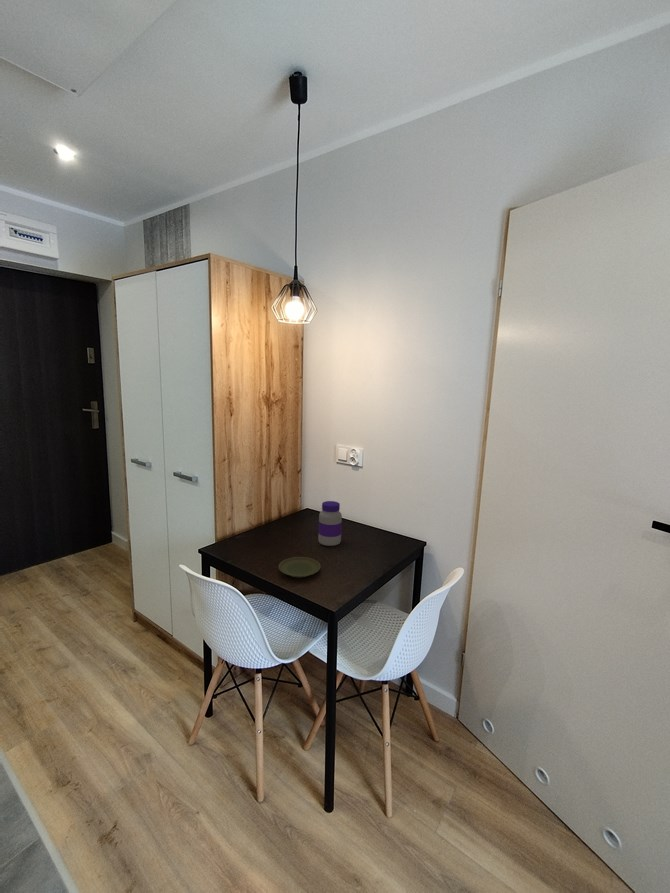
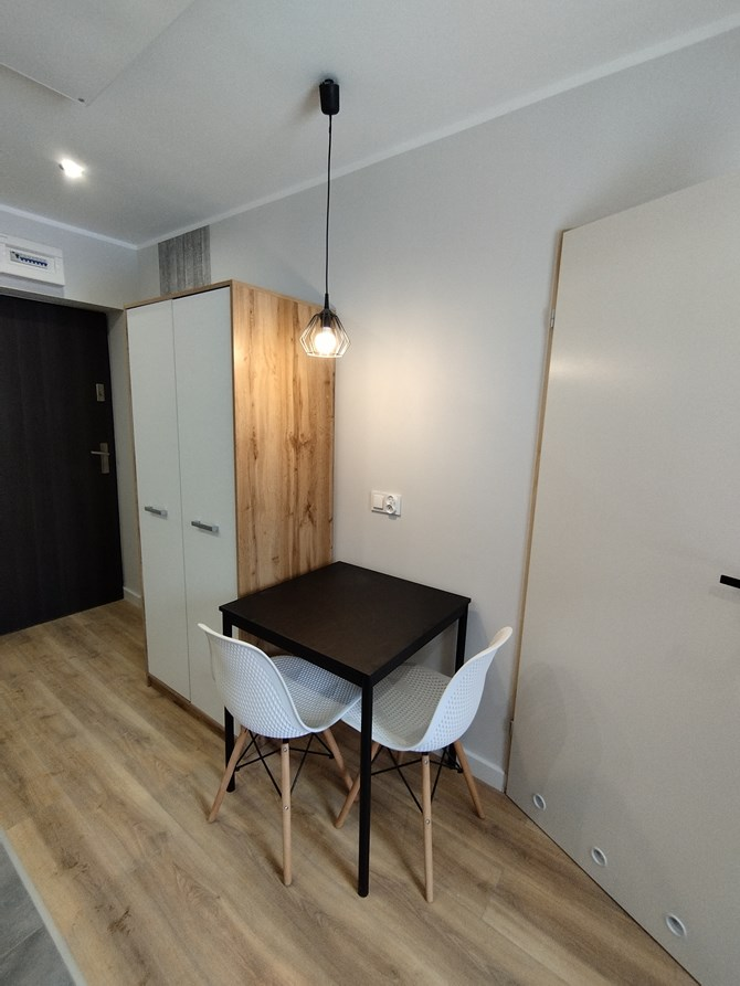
- jar (330, 522)
- plate (299, 568)
